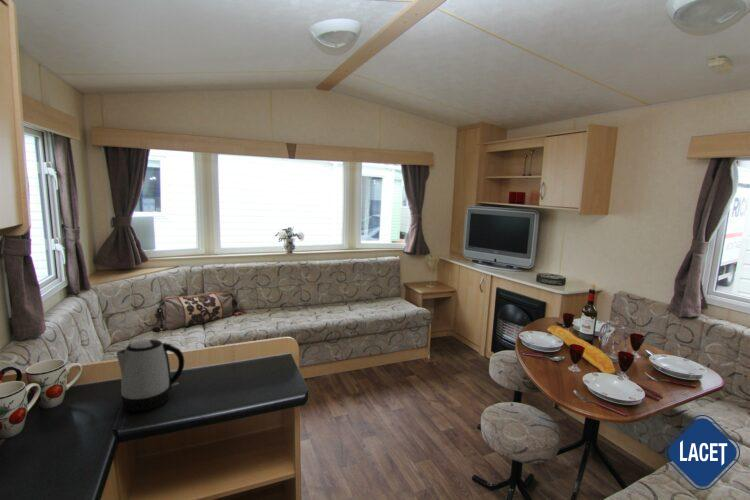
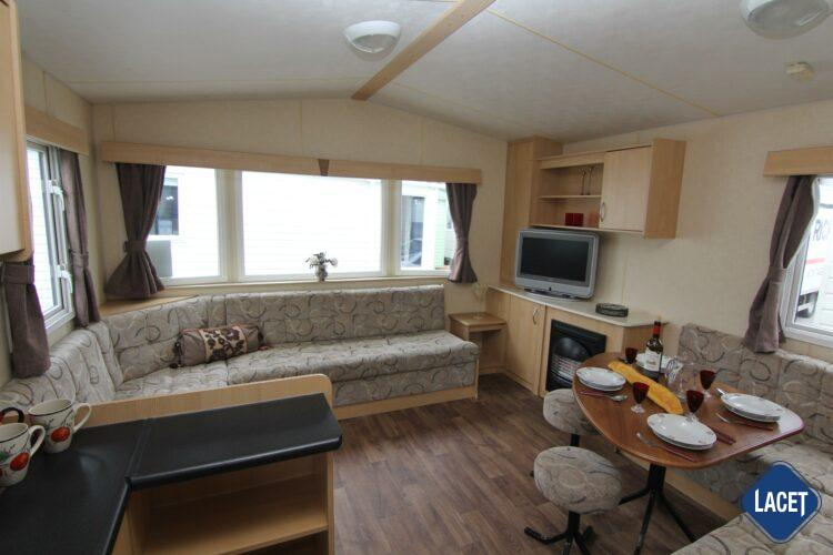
- kettle (152, 370)
